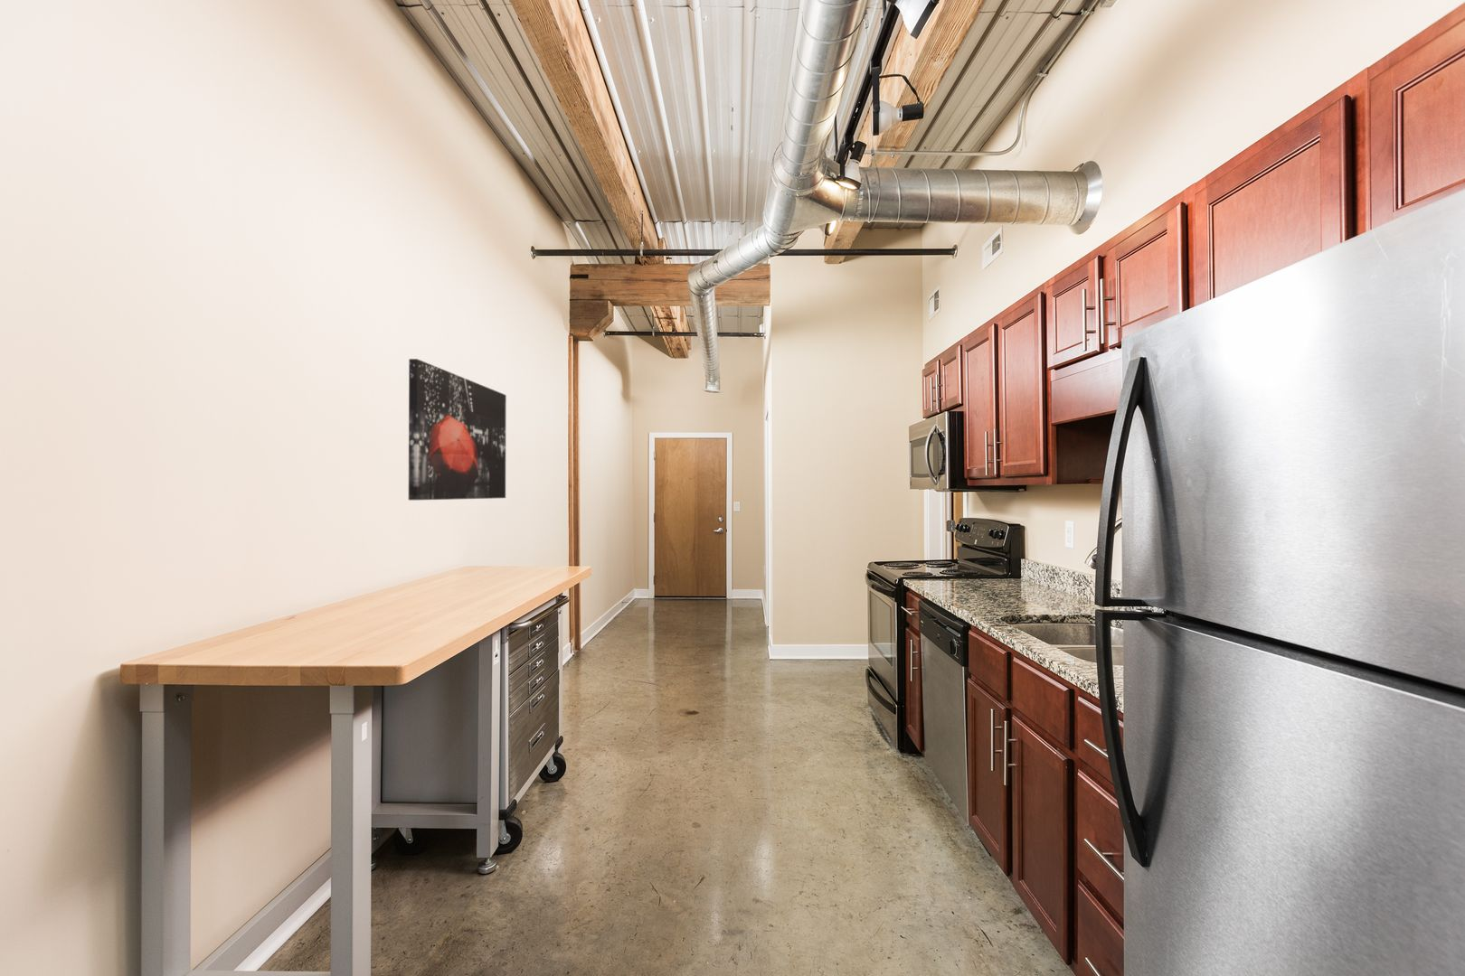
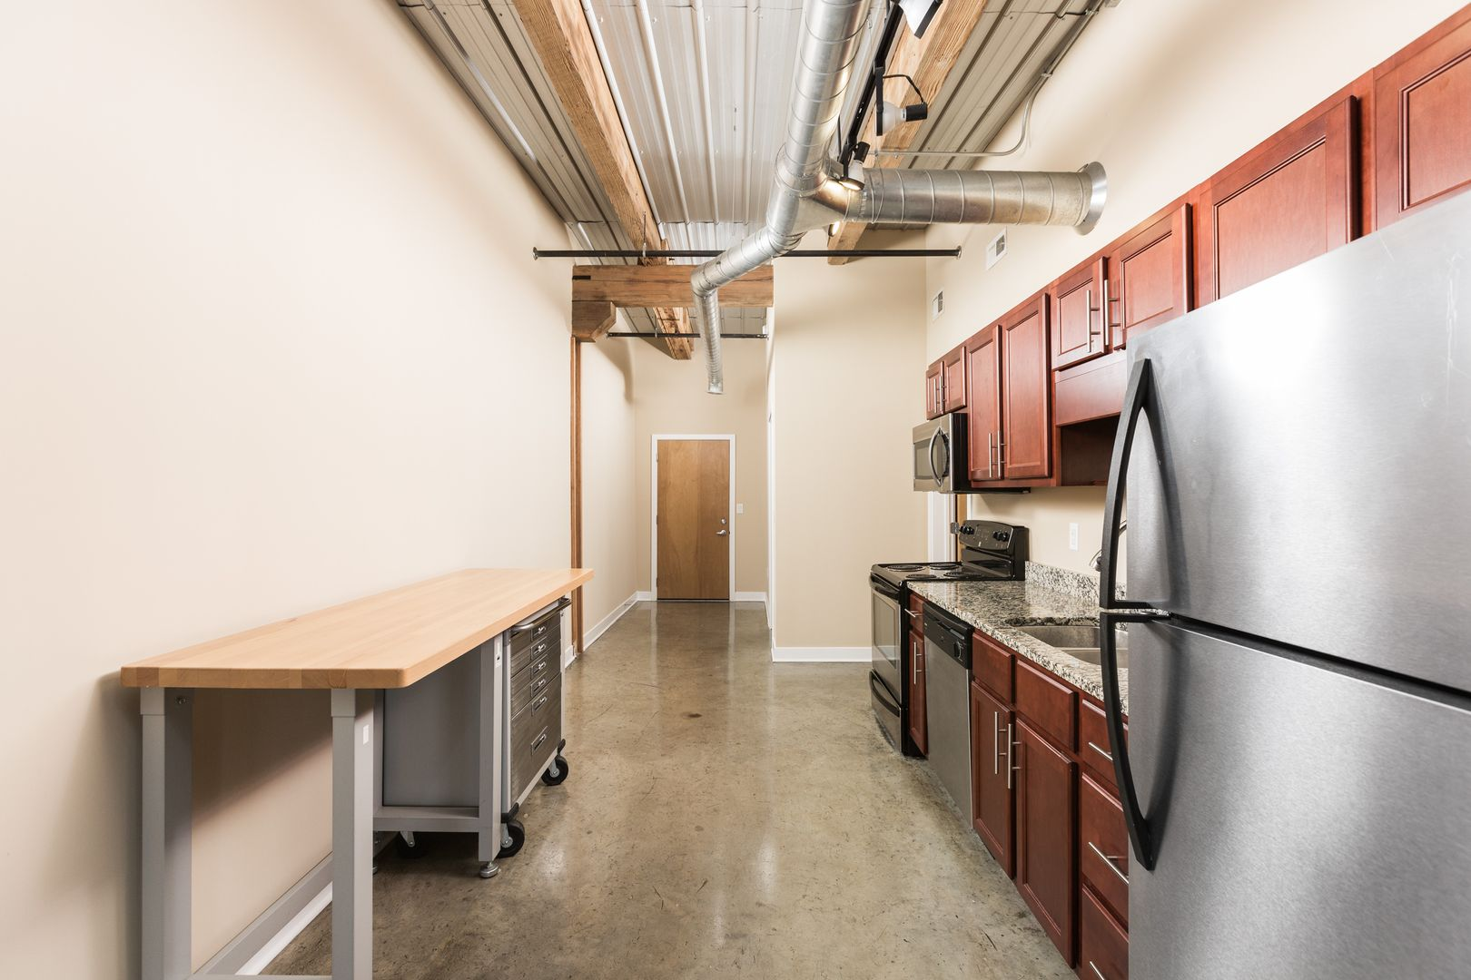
- wall art (464, 439)
